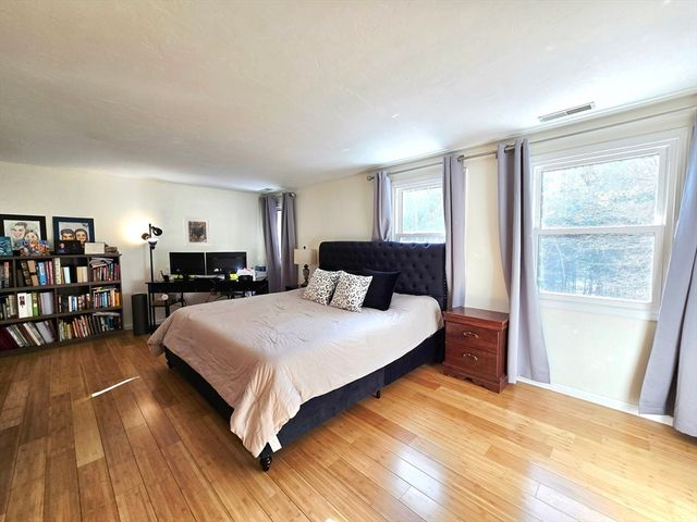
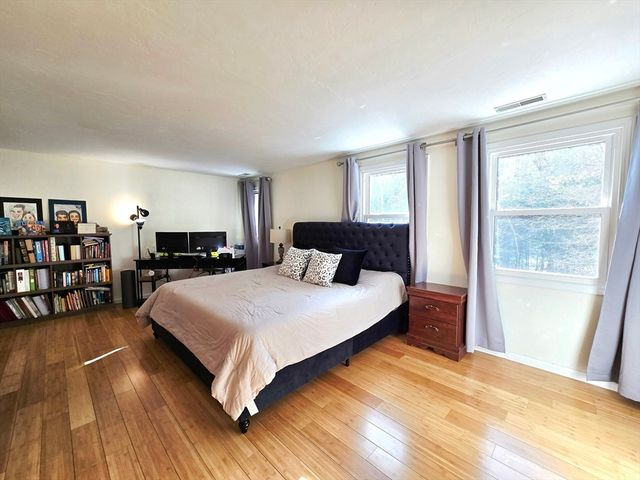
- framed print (197, 232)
